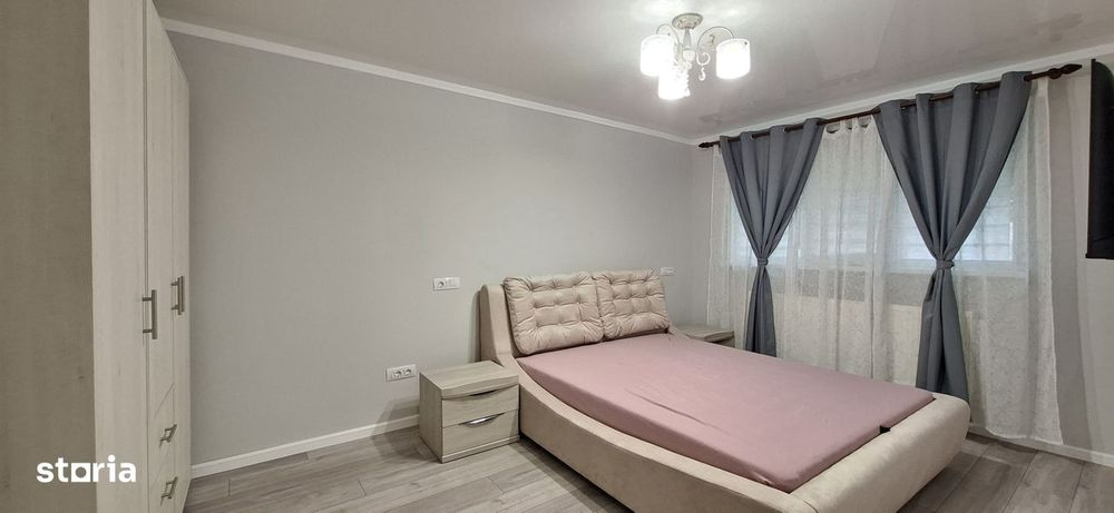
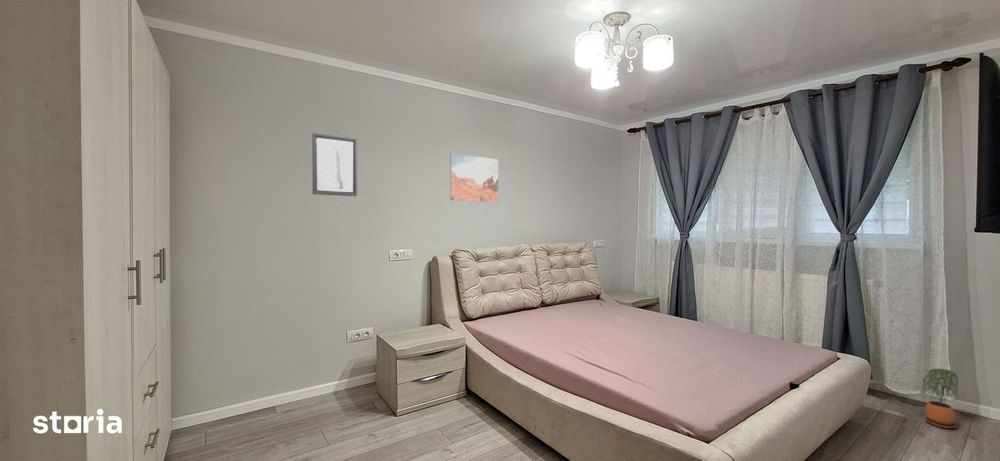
+ wall art (475, 178)
+ potted plant (939, 397)
+ wall art (335, 165)
